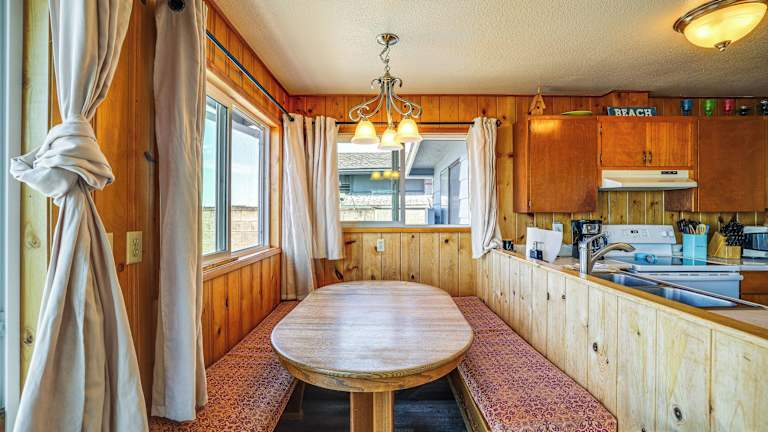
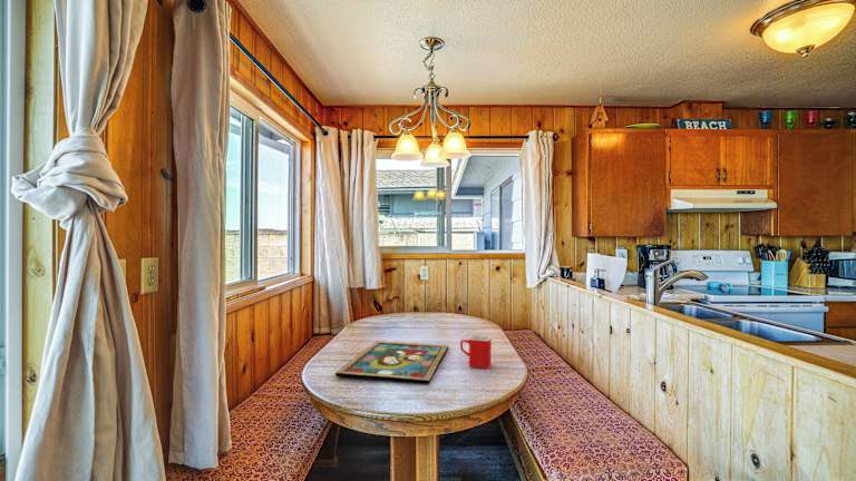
+ mug (475, 351)
+ framed painting (398, 359)
